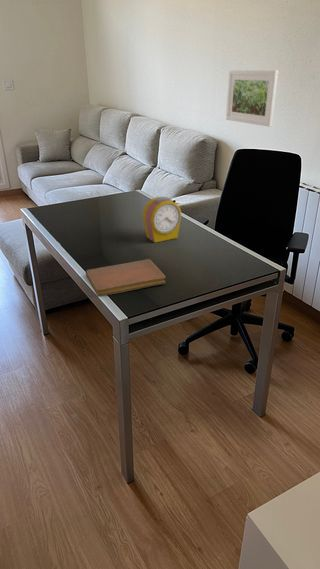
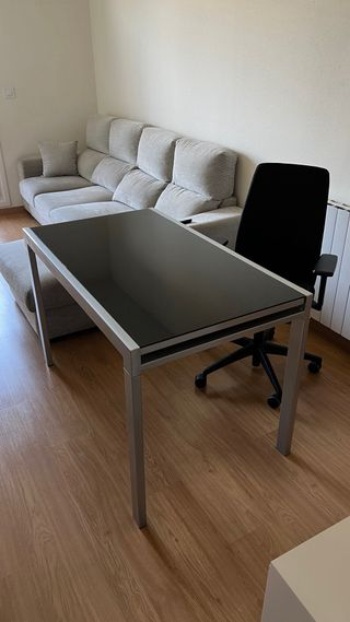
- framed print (249, 97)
- notebook (125, 276)
- alarm clock (162, 217)
